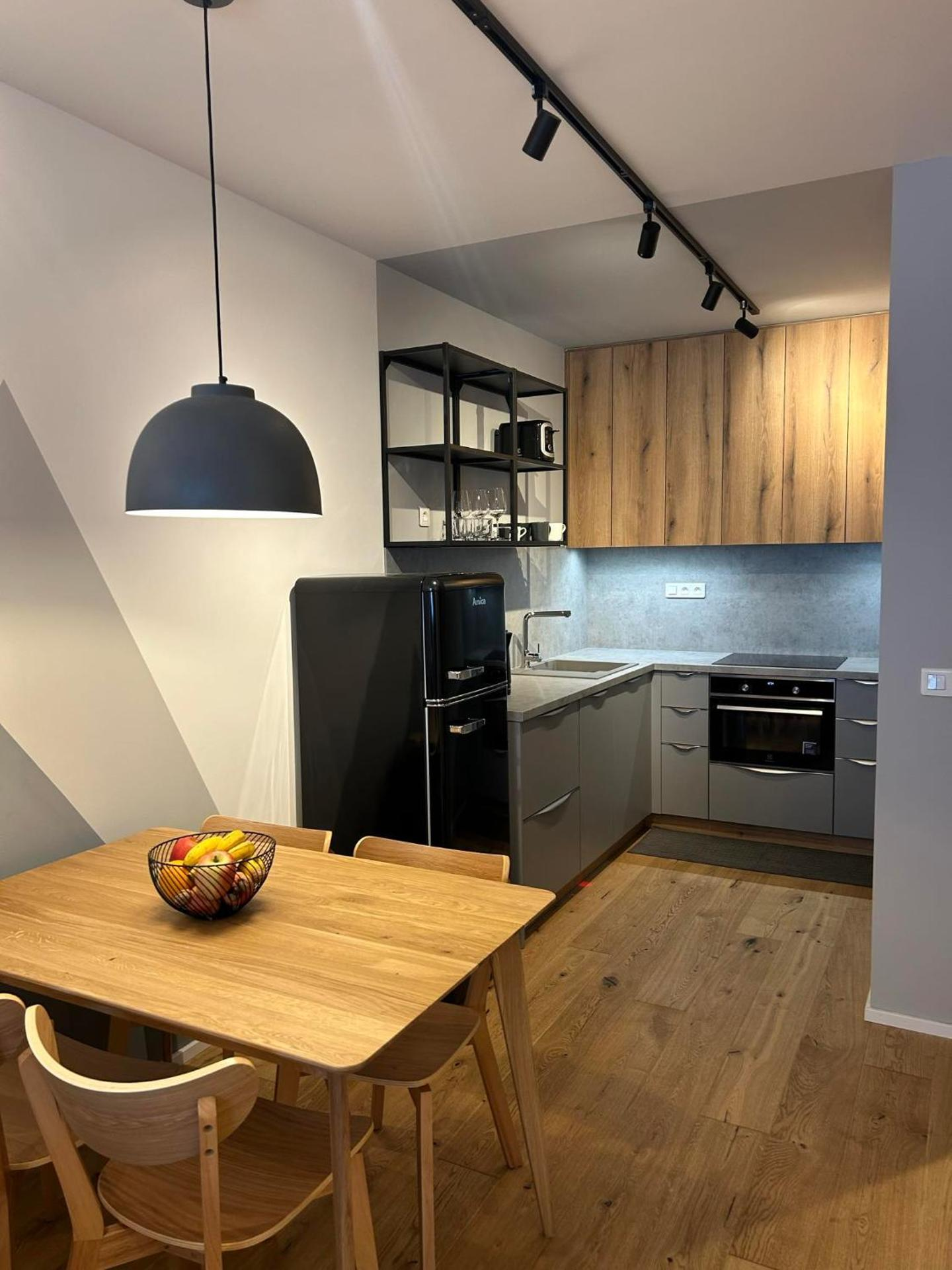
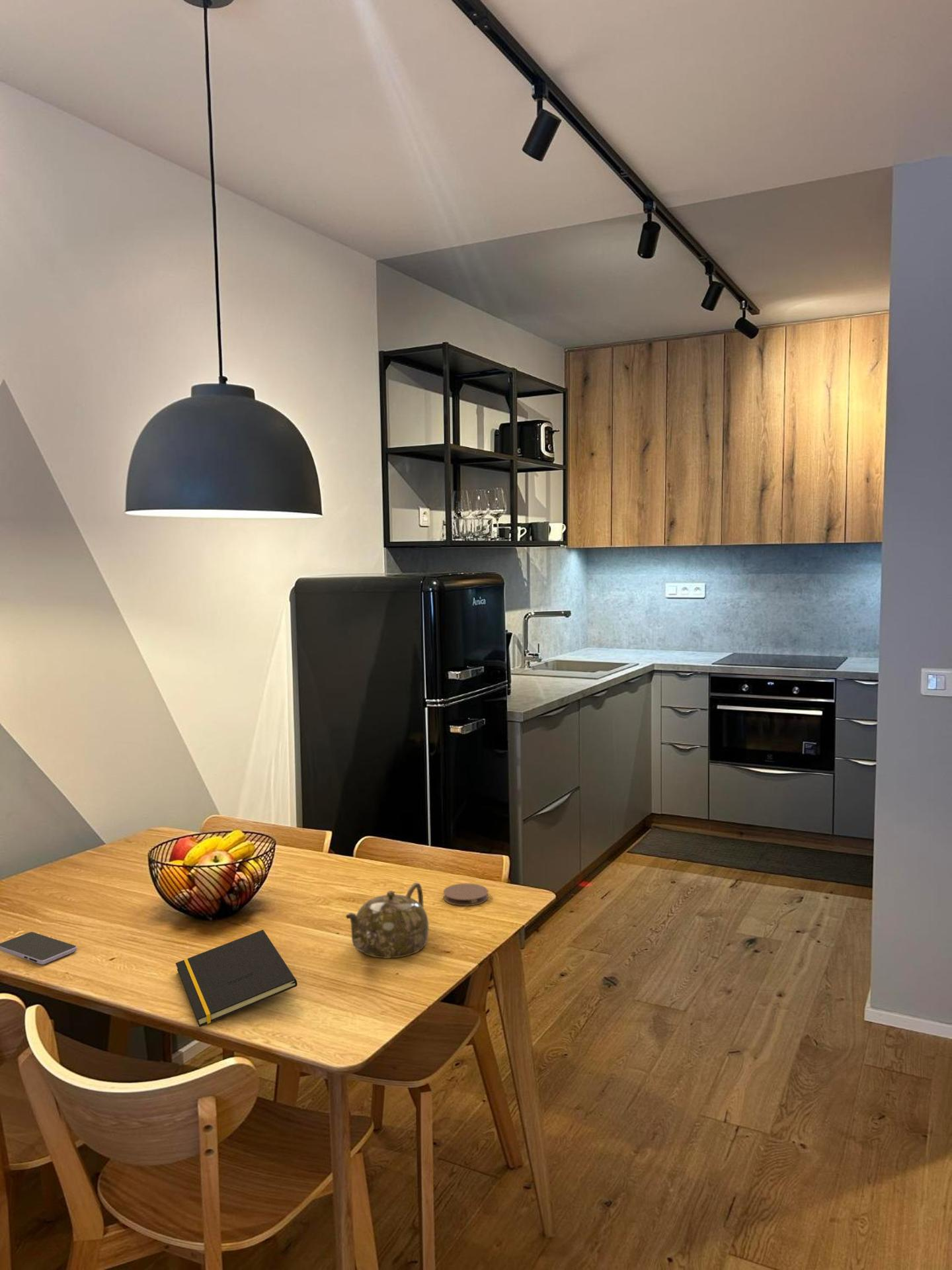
+ smartphone (36, 947)
+ teapot (387, 919)
+ coaster (465, 894)
+ notepad (233, 974)
